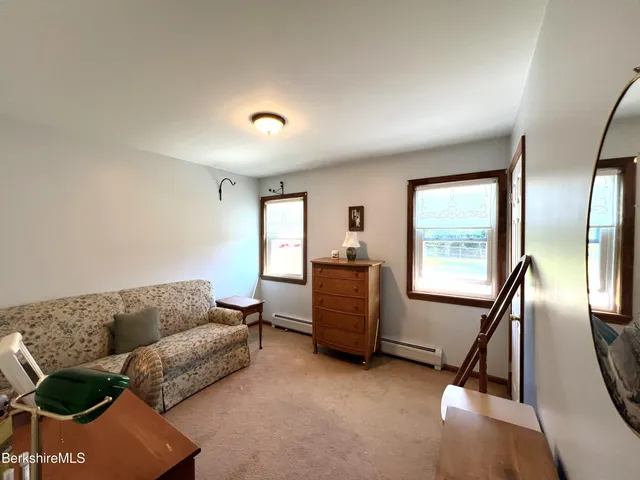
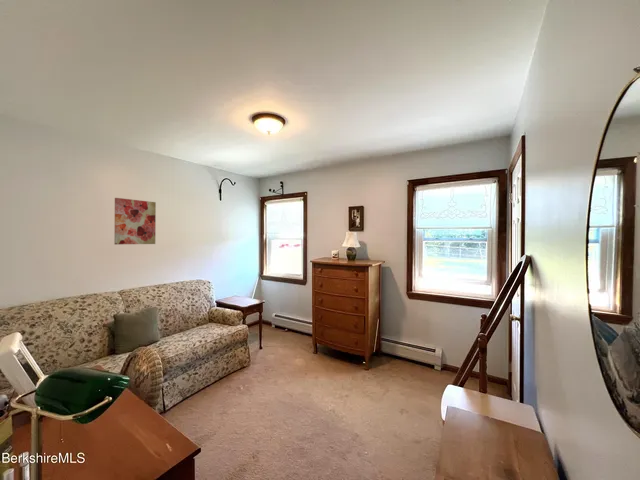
+ wall art (136, 222)
